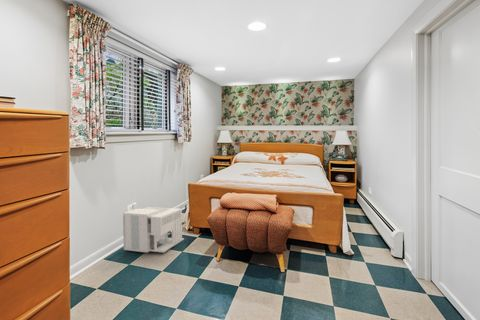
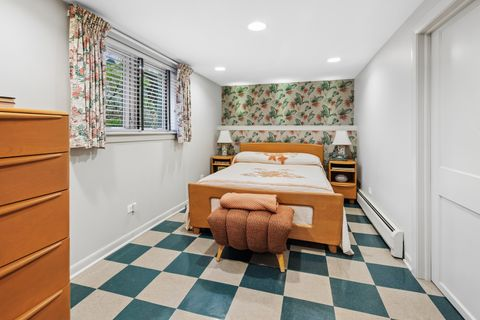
- architectural model (157, 225)
